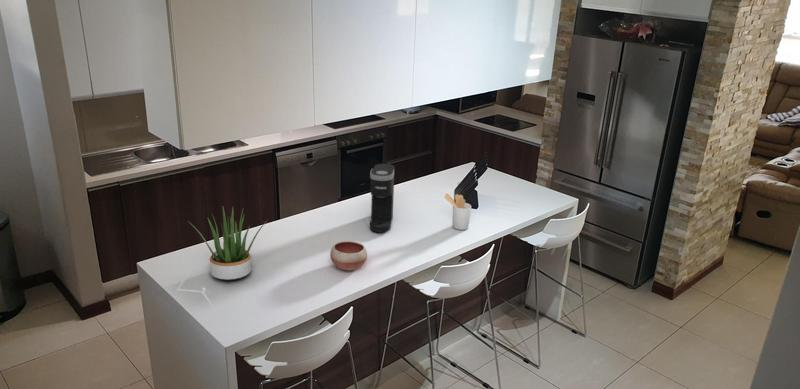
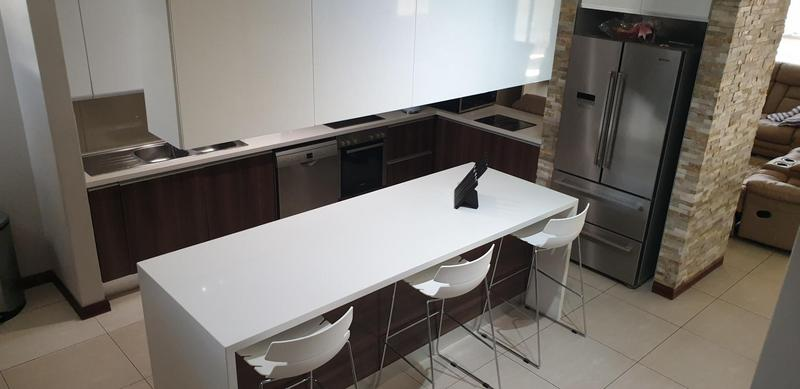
- coffee maker (382, 196)
- utensil holder (456, 210)
- bowl (348, 256)
- potted plant (229, 243)
